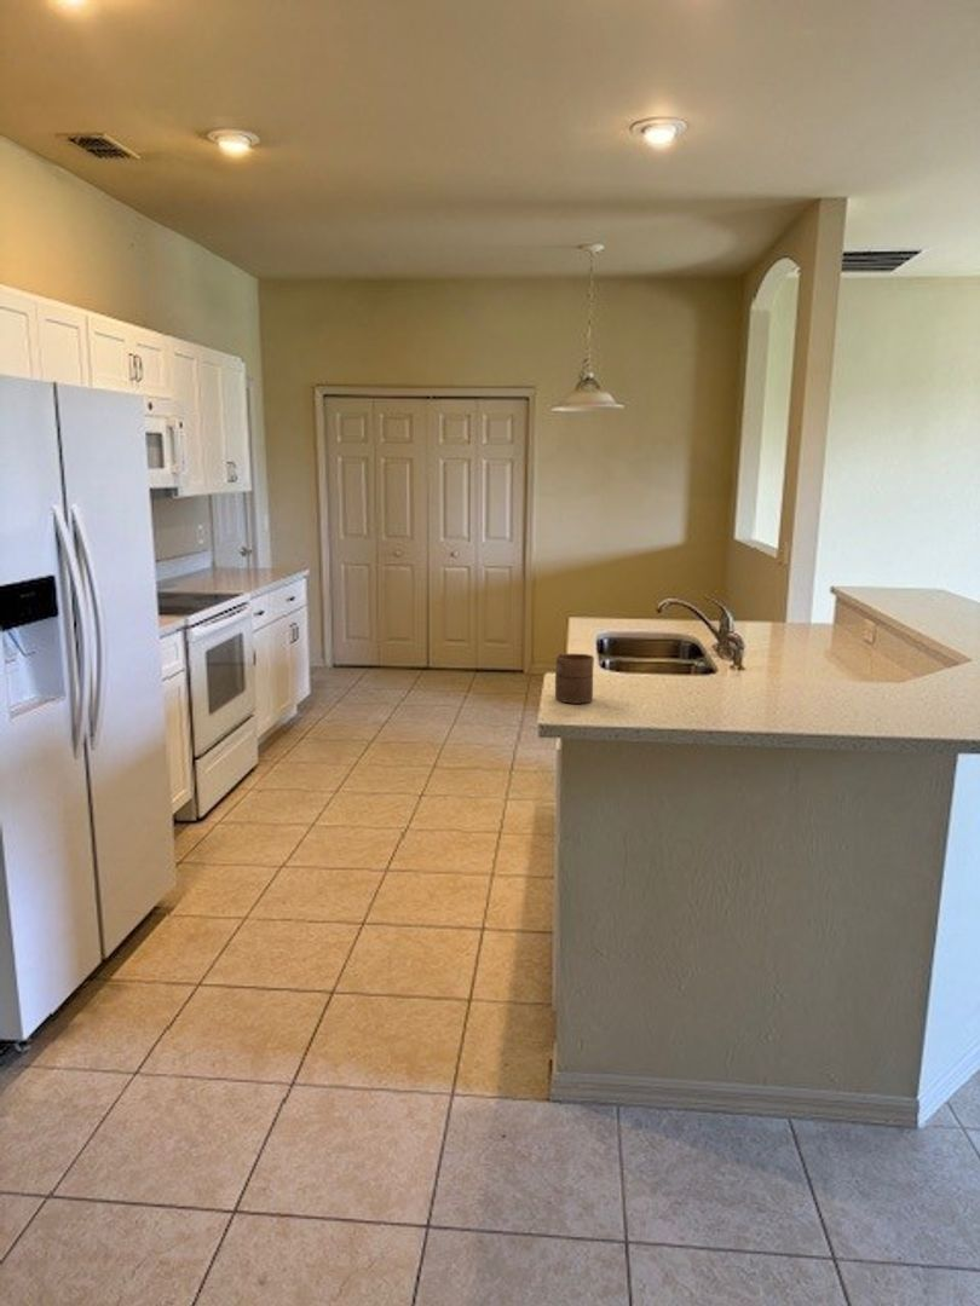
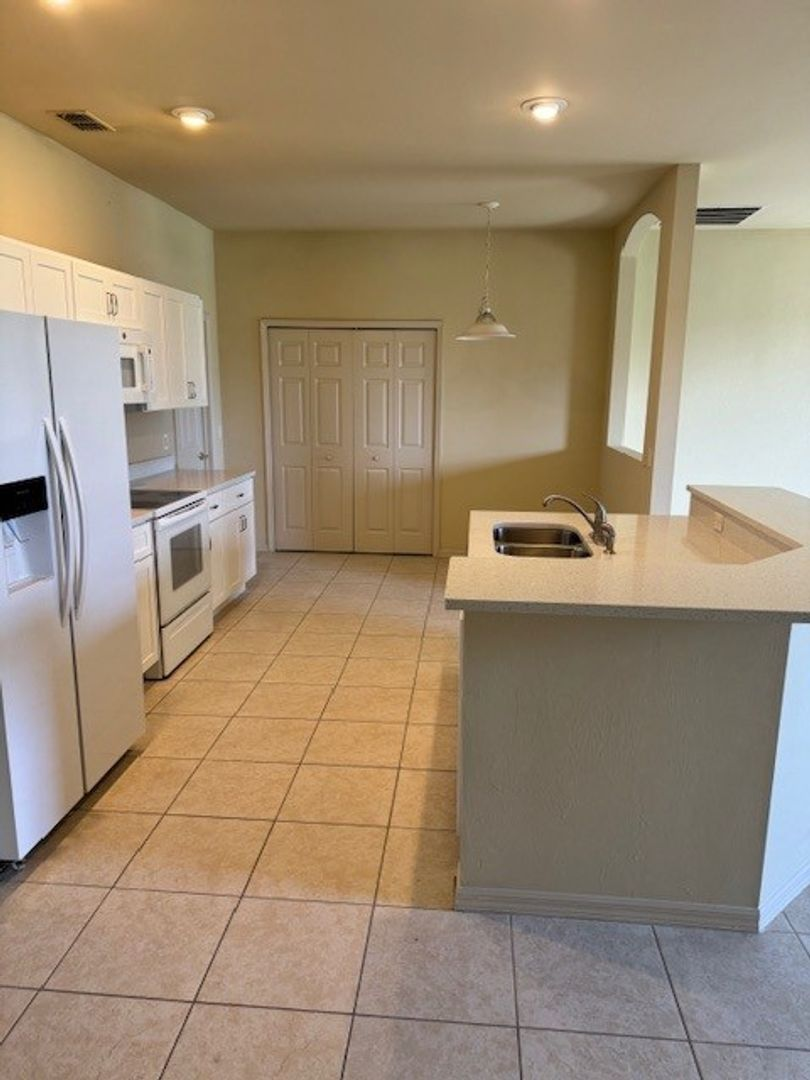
- cup (573, 677)
